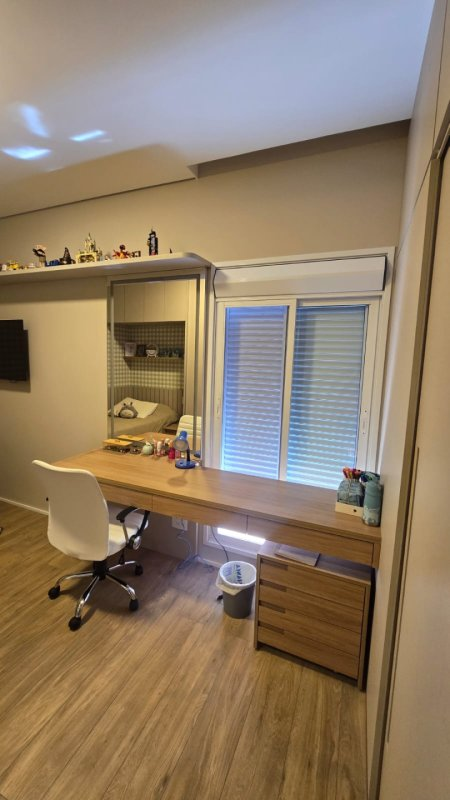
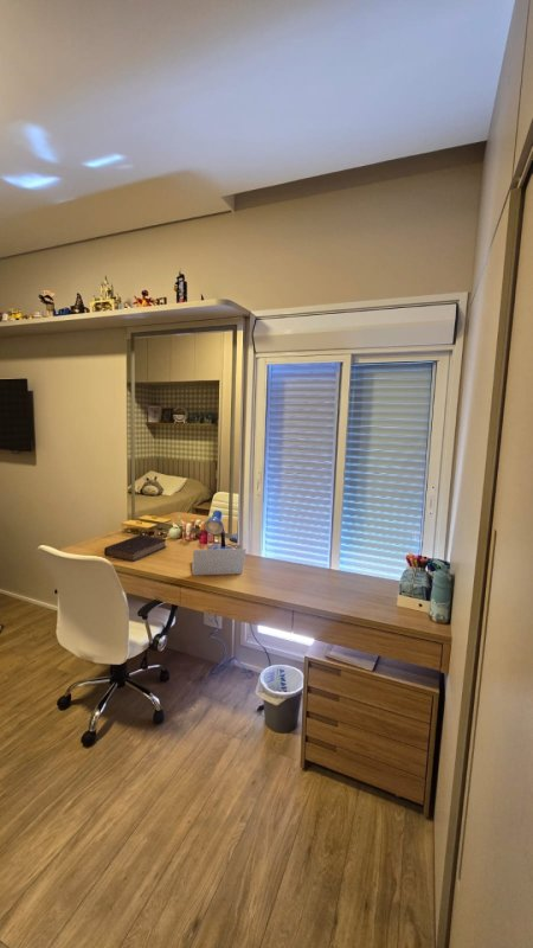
+ book (136, 546)
+ laptop (217, 553)
